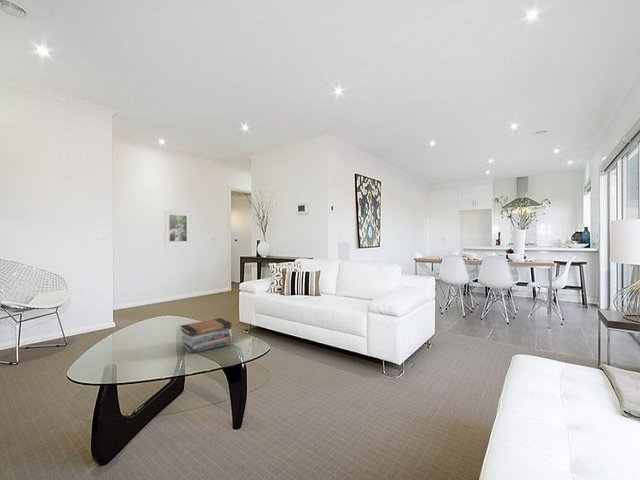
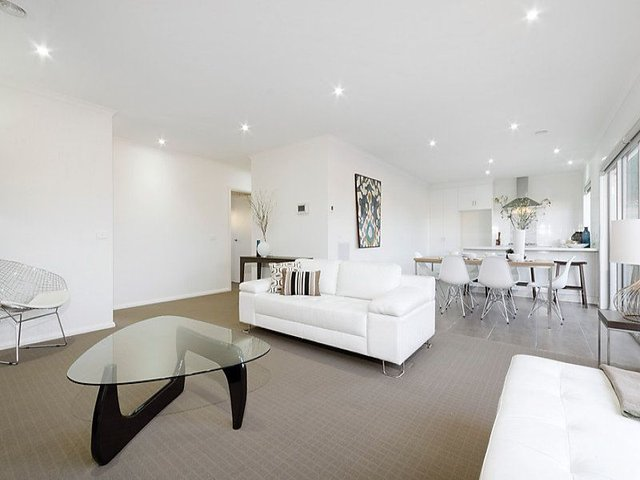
- book stack (206, 335)
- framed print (178, 228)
